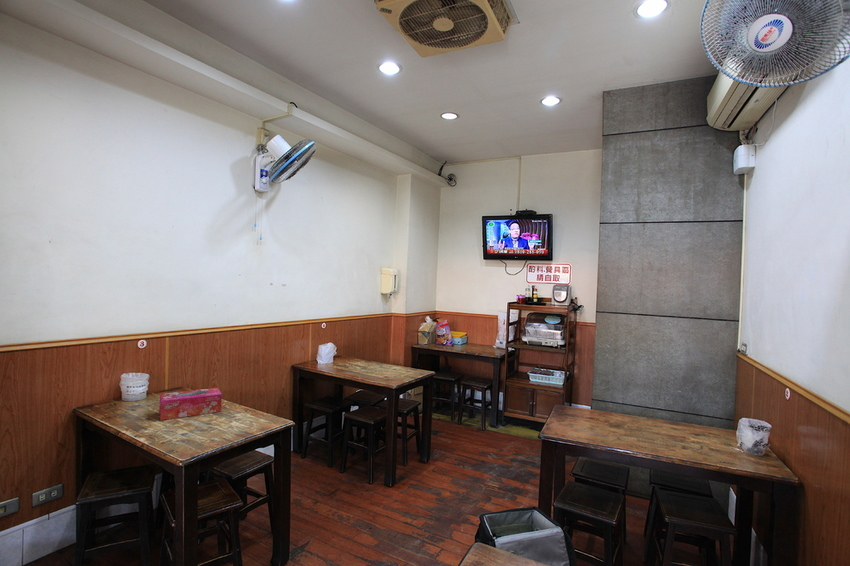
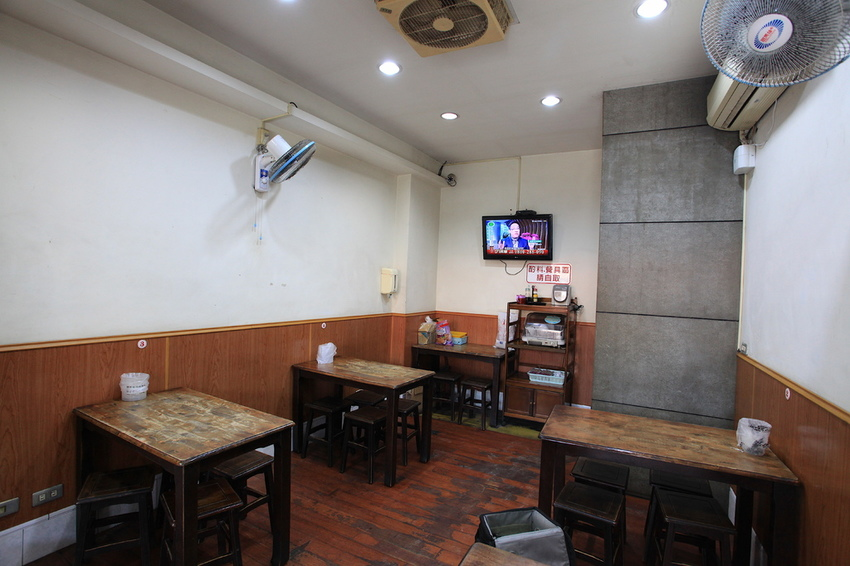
- tissue box (190, 402)
